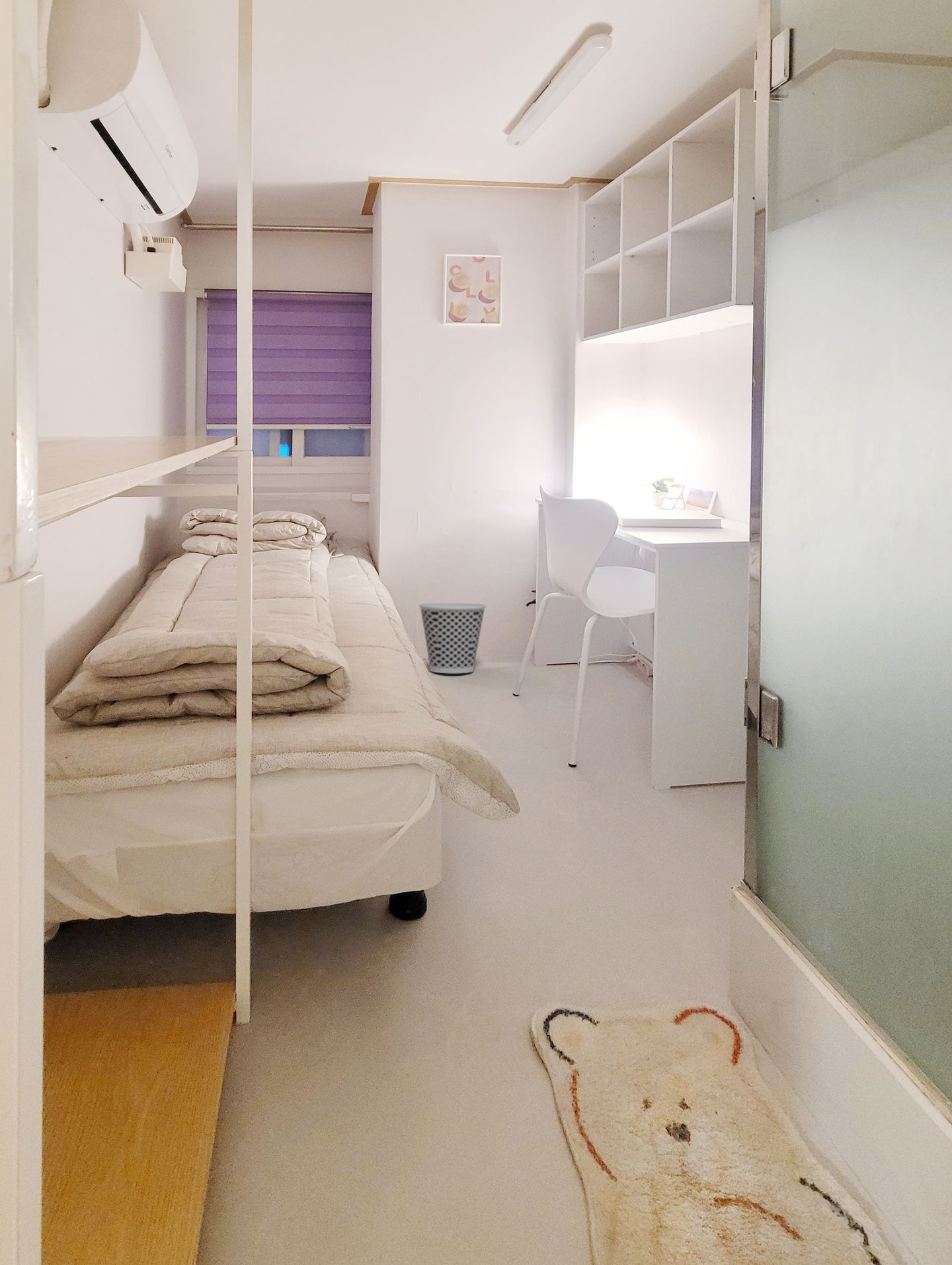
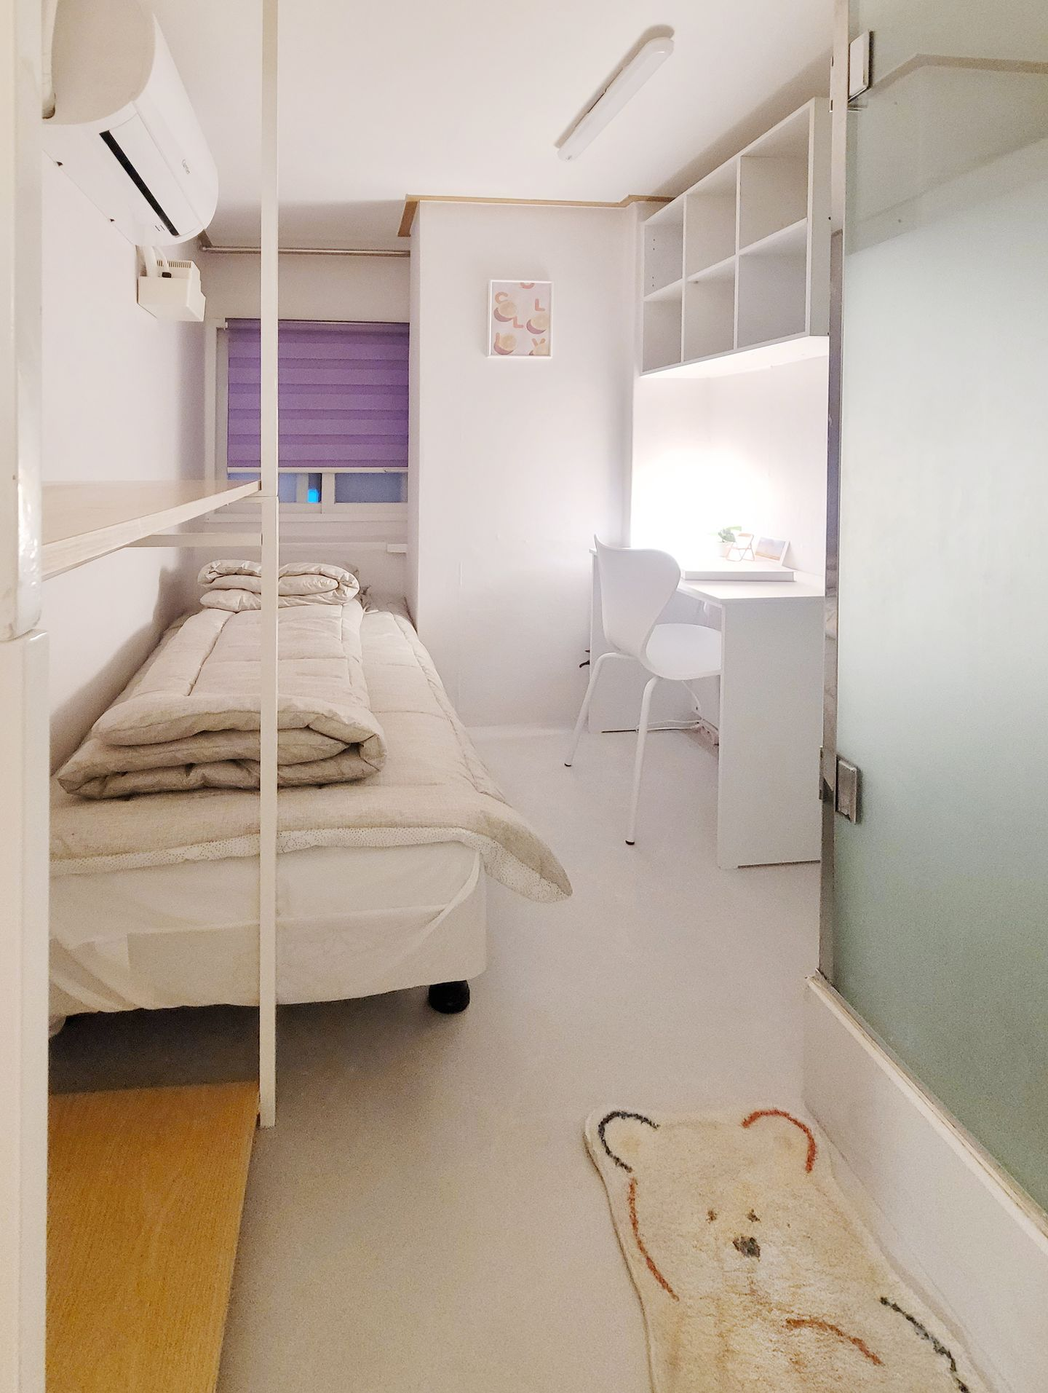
- wastebasket (452, 637)
